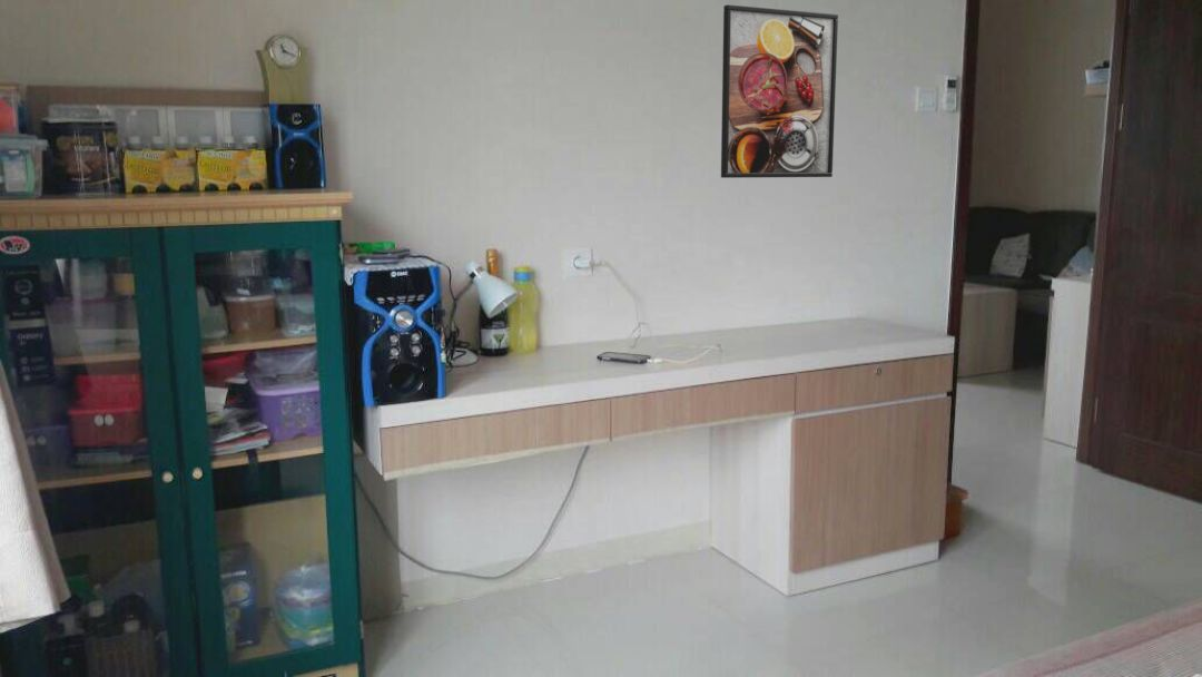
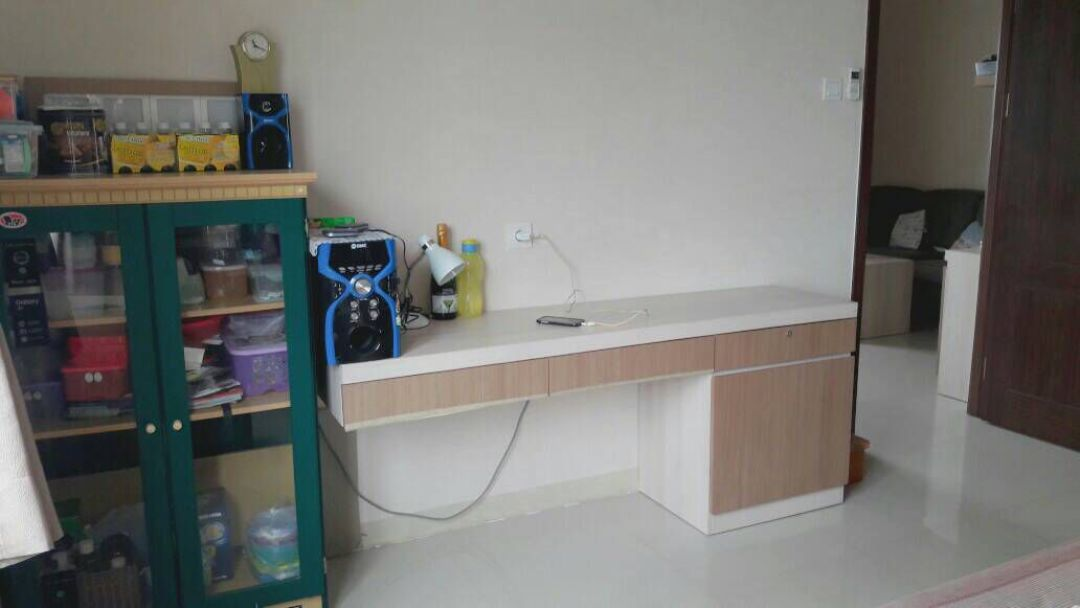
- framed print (780, 95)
